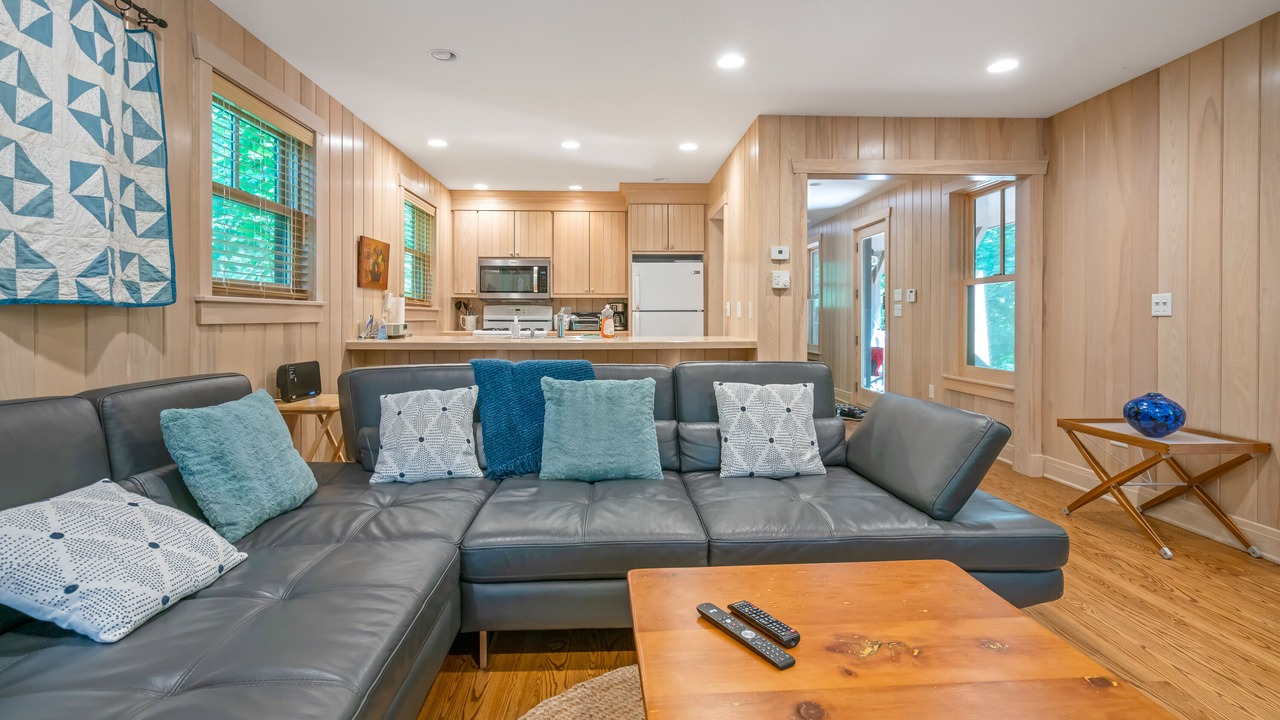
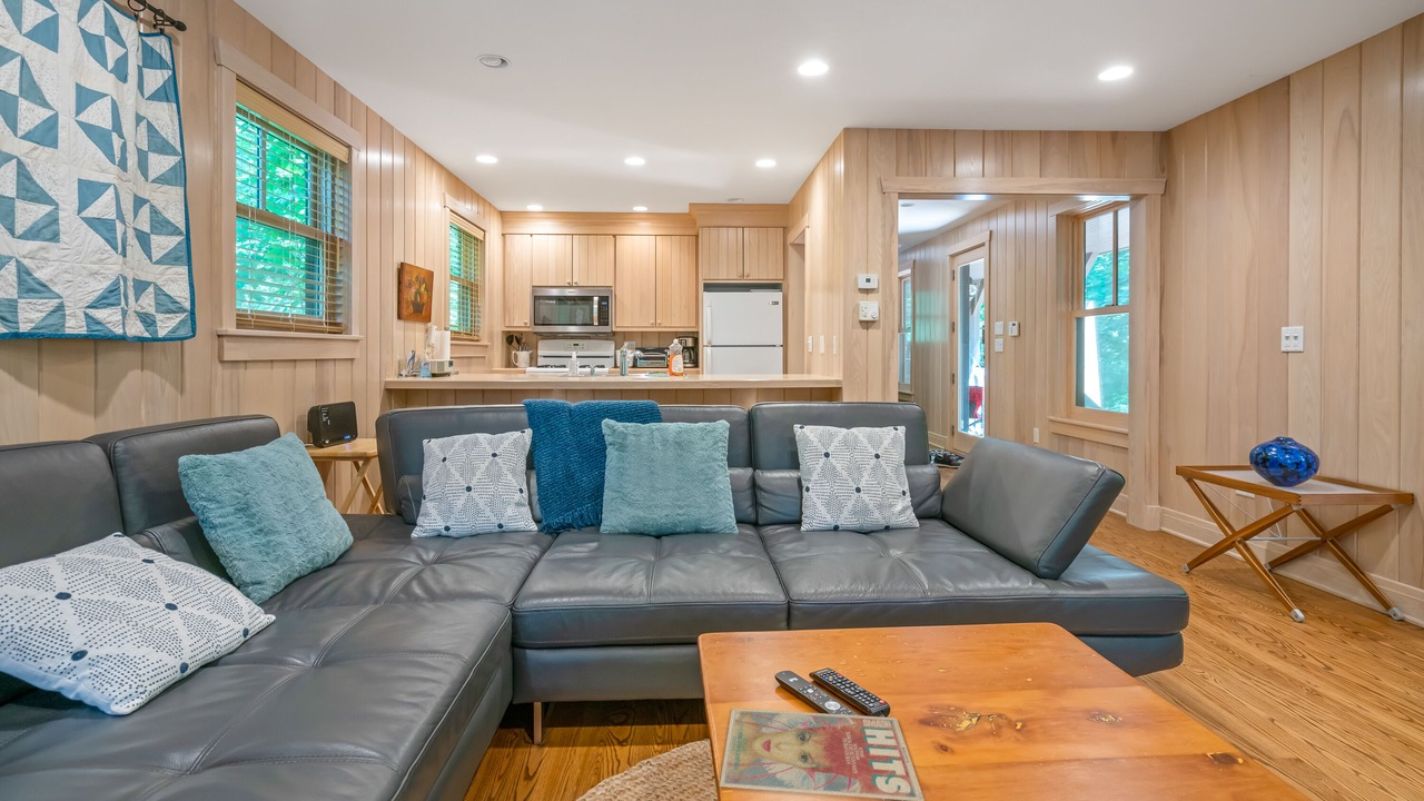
+ magazine (815, 749)
